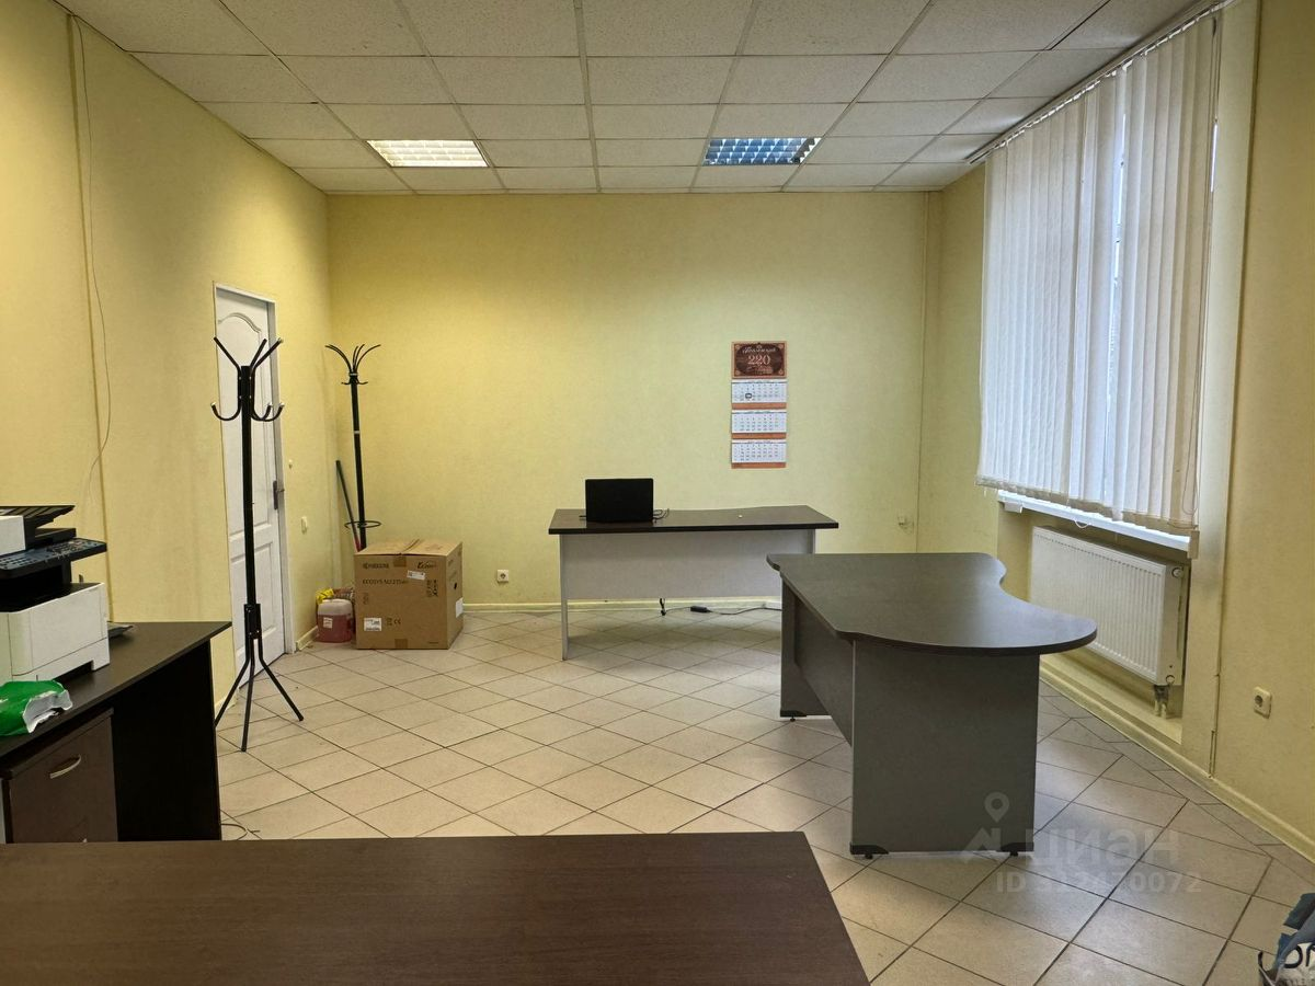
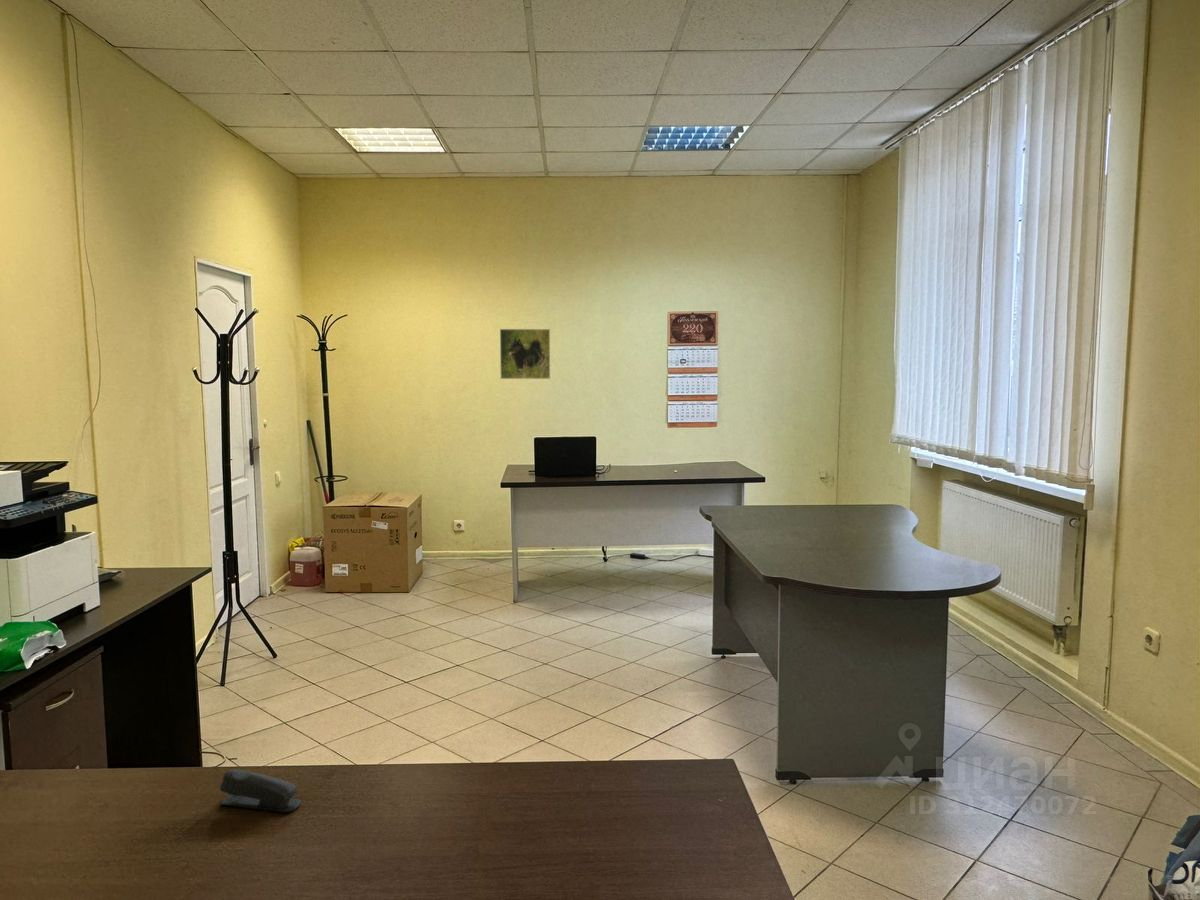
+ stapler (259, 789)
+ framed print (525, 354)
